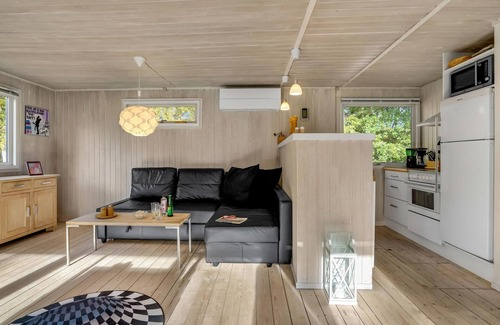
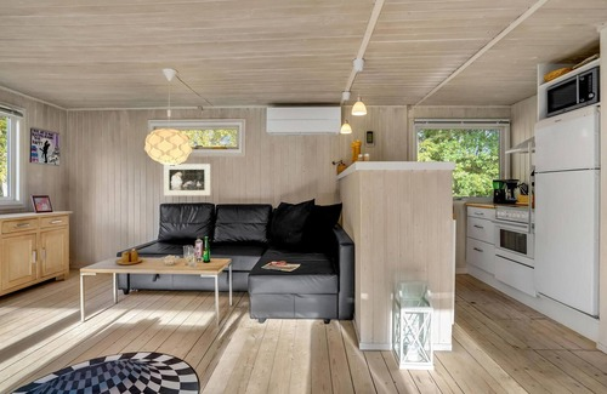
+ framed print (187, 179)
